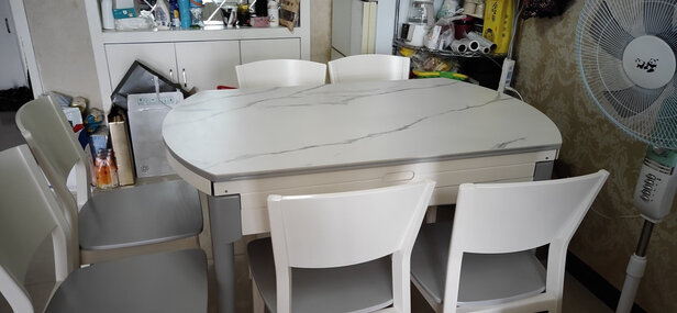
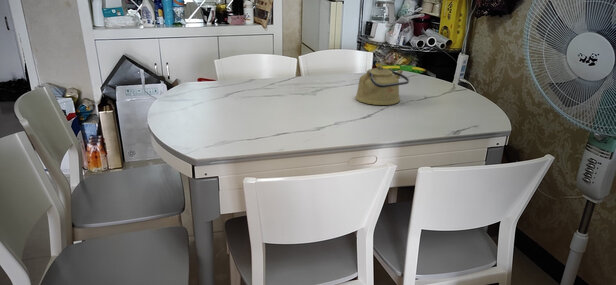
+ kettle (382, 81)
